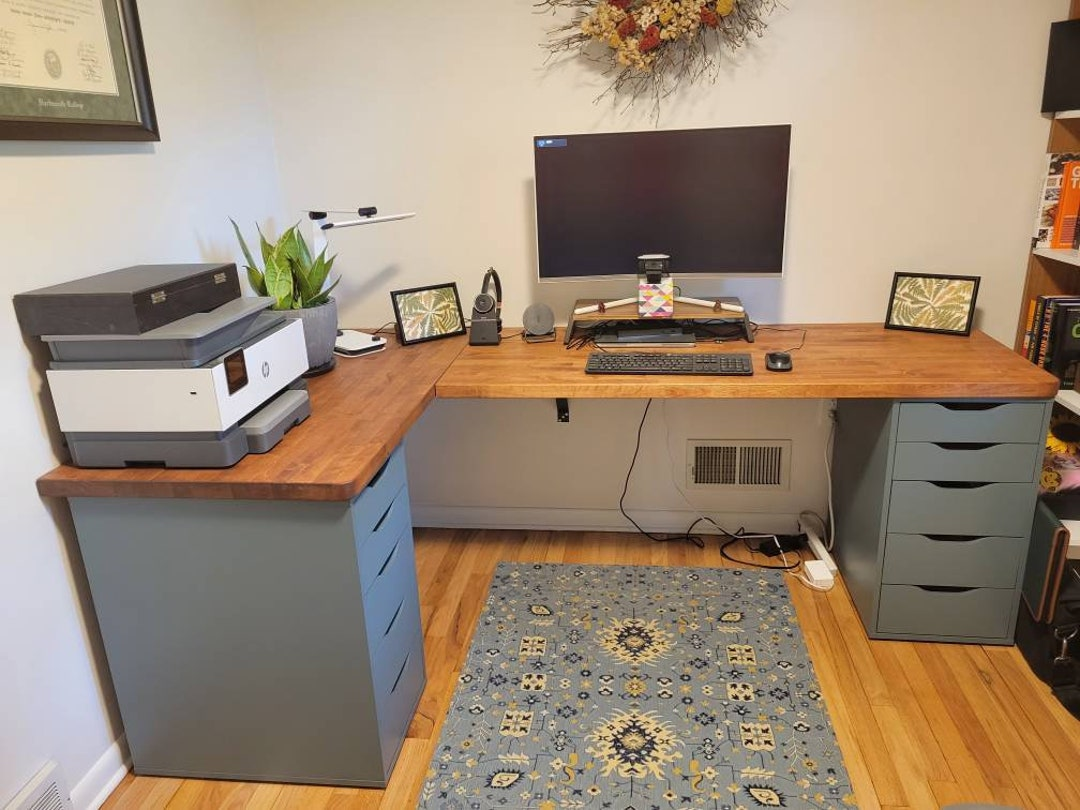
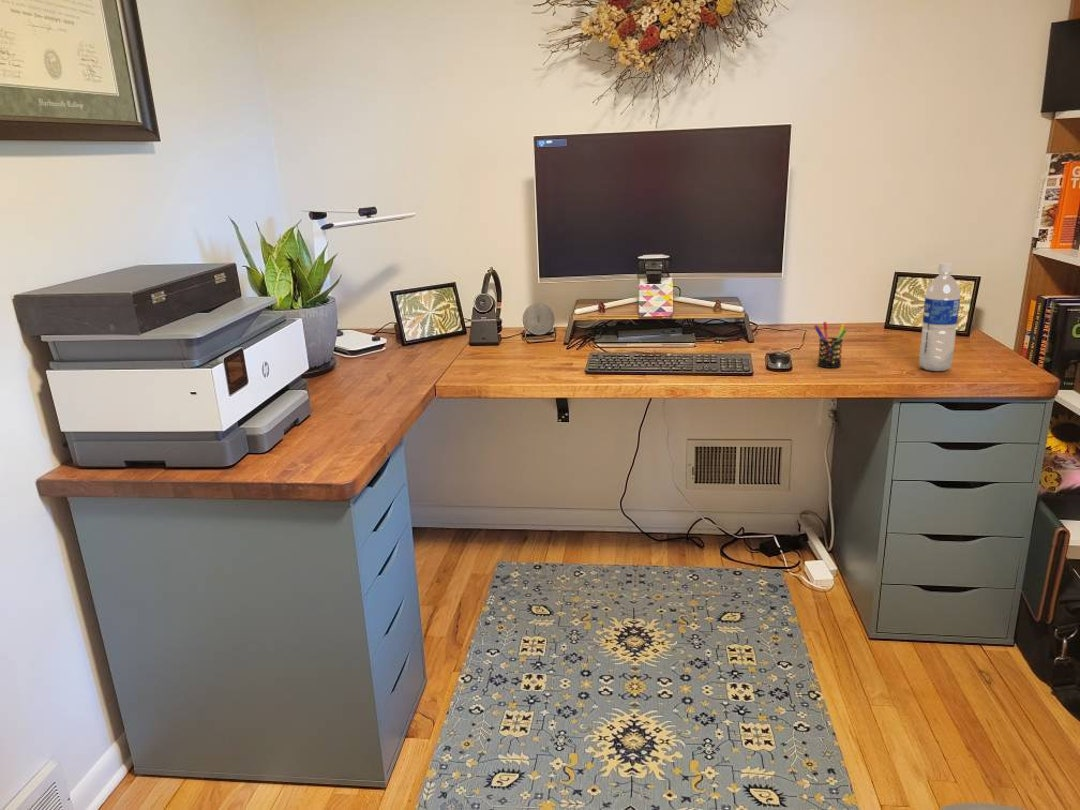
+ water bottle (940, 317)
+ pen holder (831, 343)
